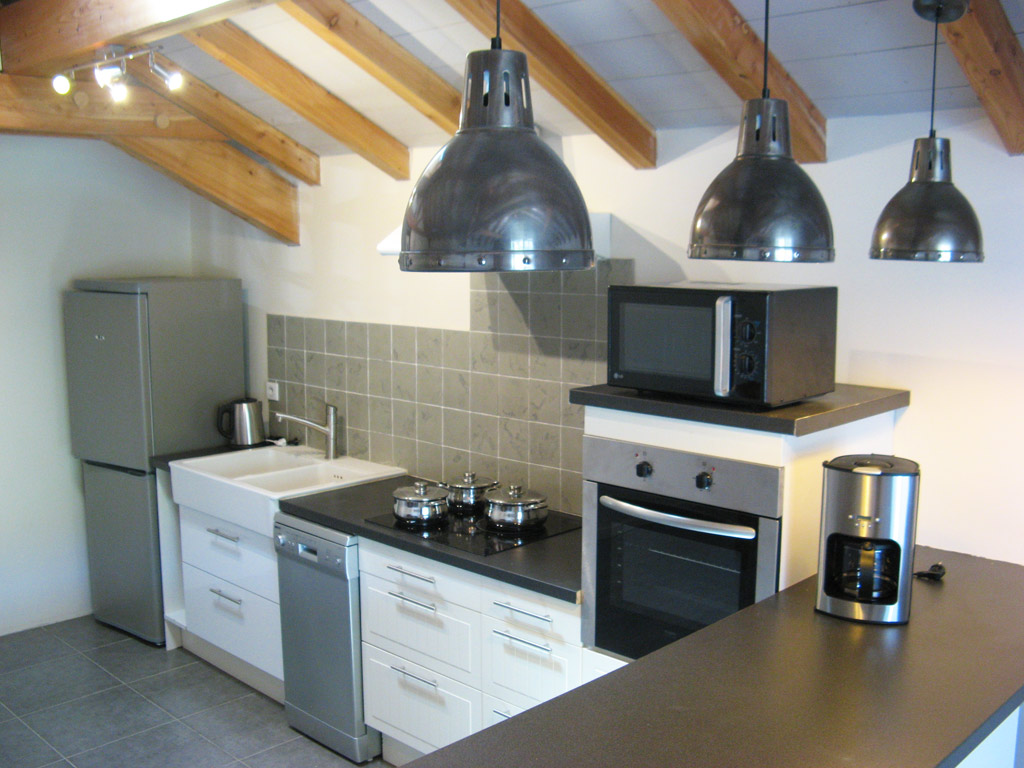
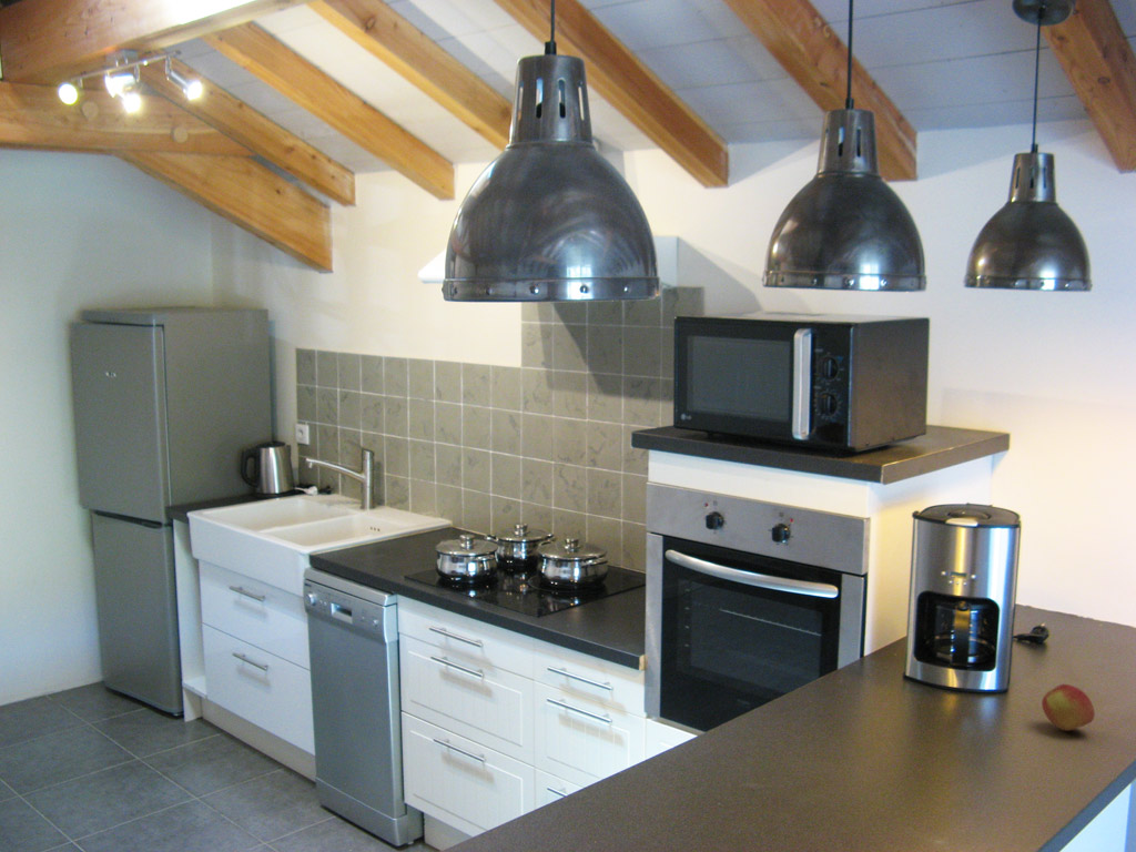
+ apple (1067, 708)
